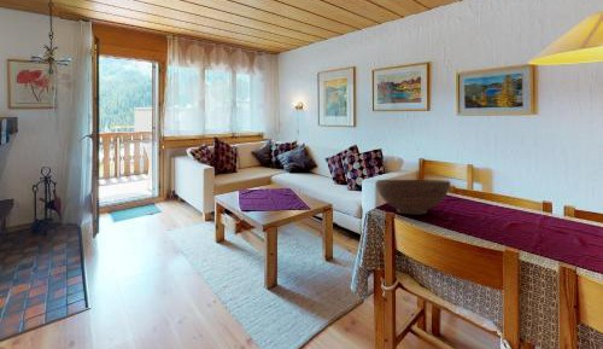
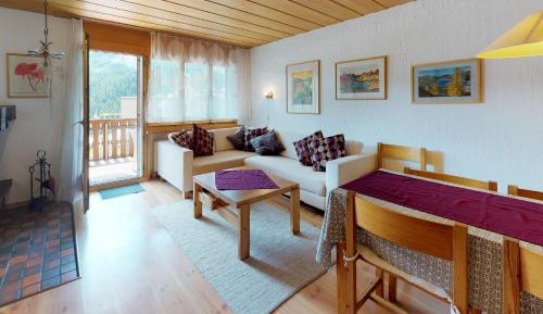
- fruit bowl (411, 197)
